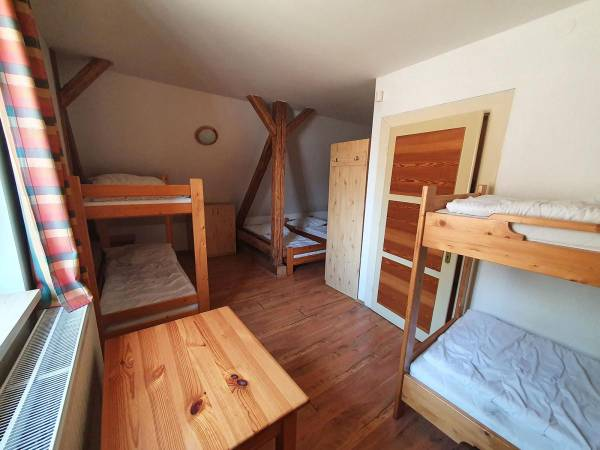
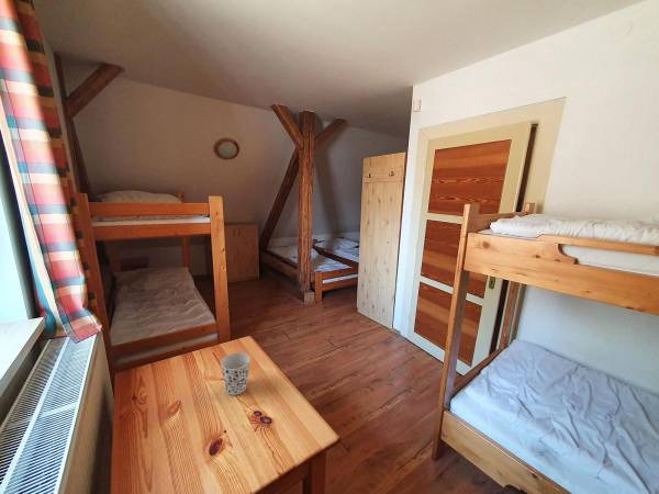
+ cup (236, 374)
